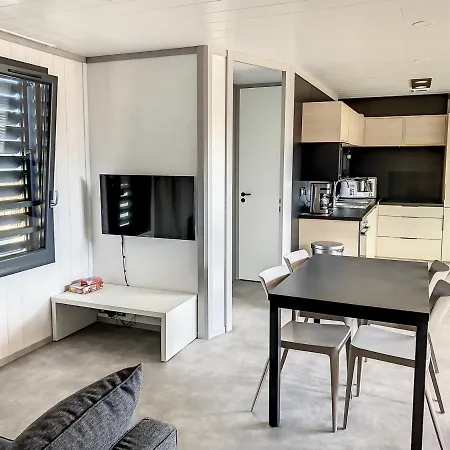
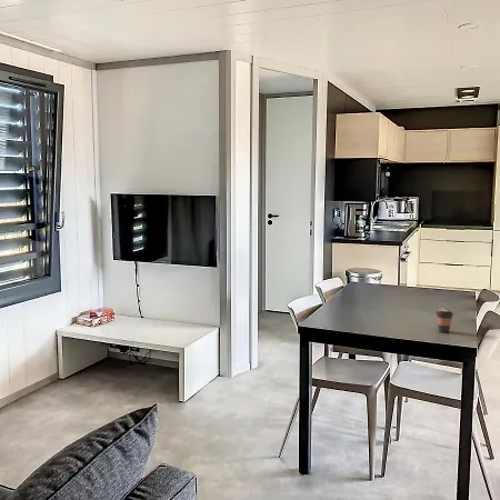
+ coffee cup (443, 320)
